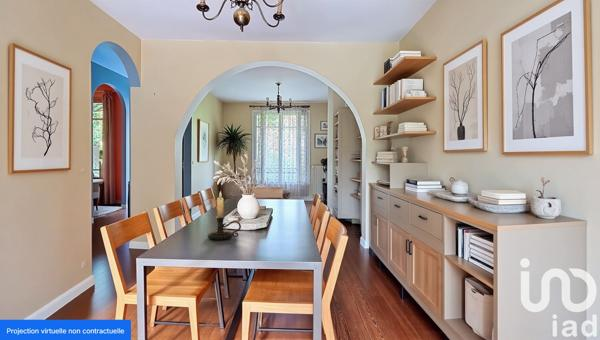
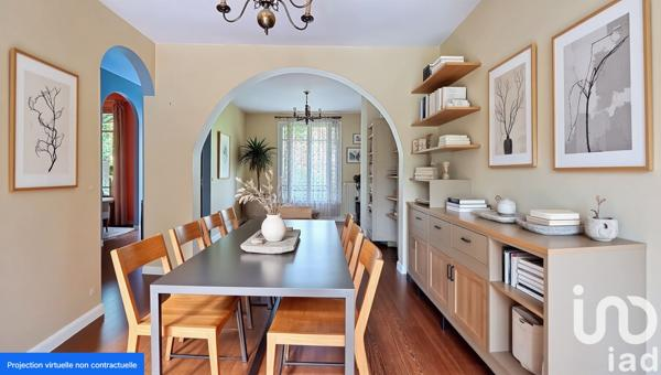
- candle holder (223, 213)
